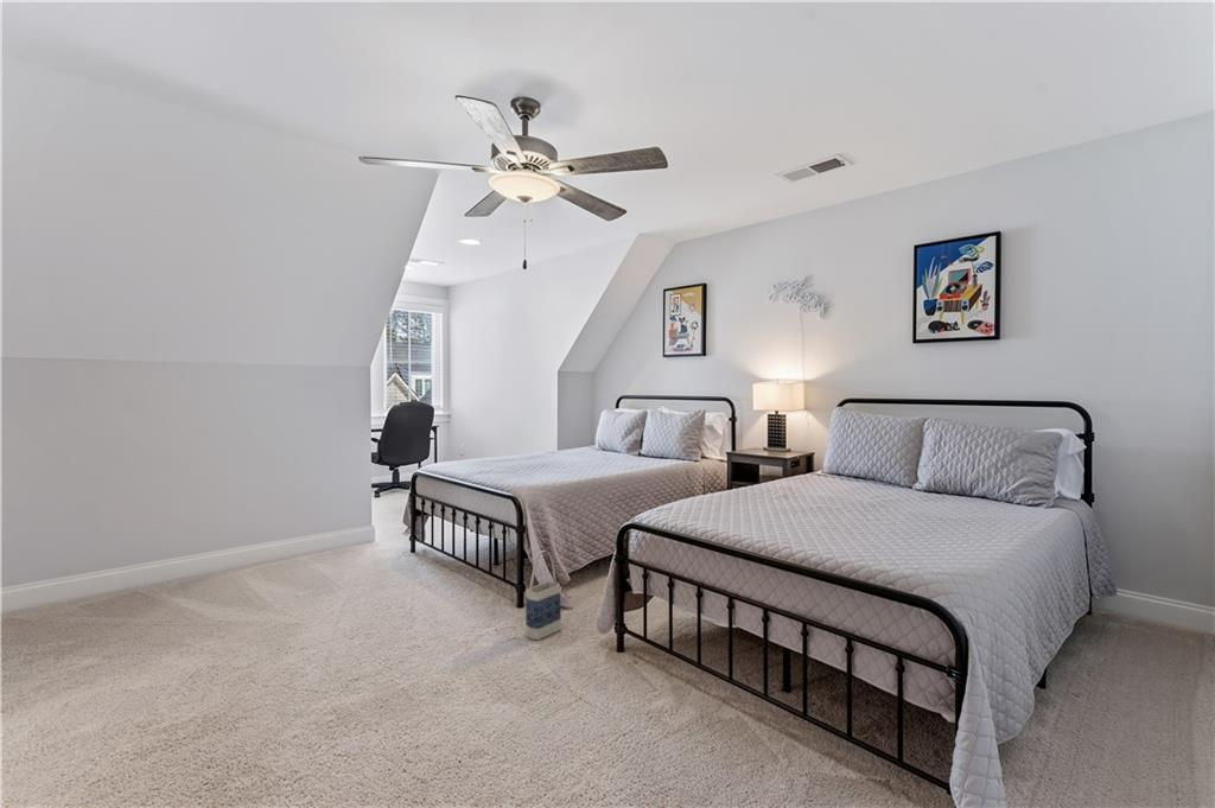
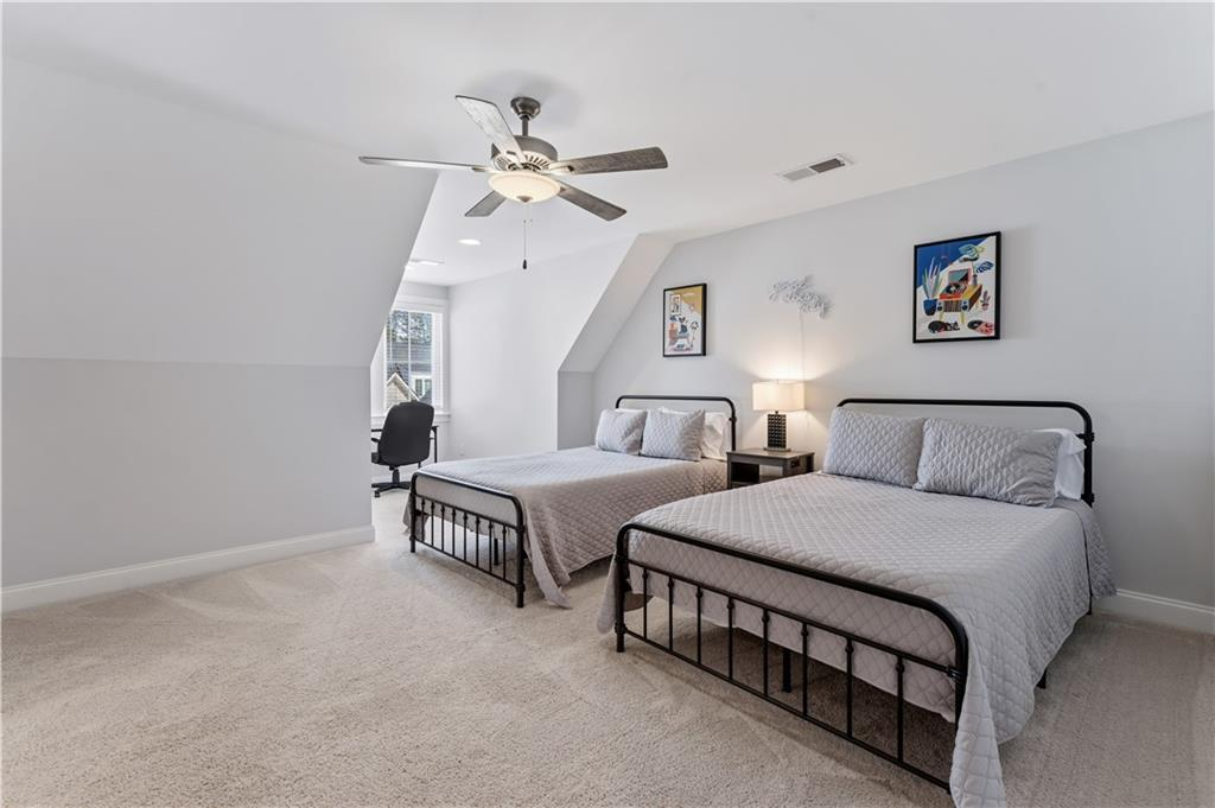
- bag (542, 591)
